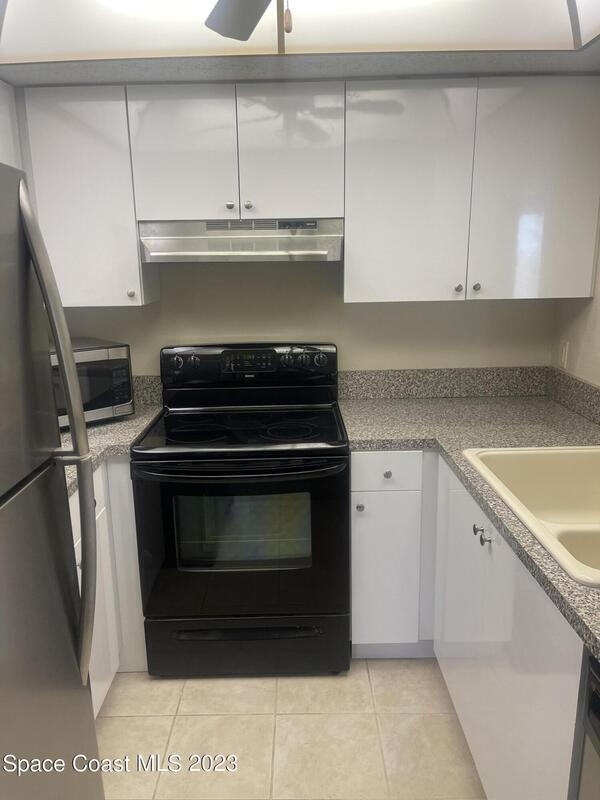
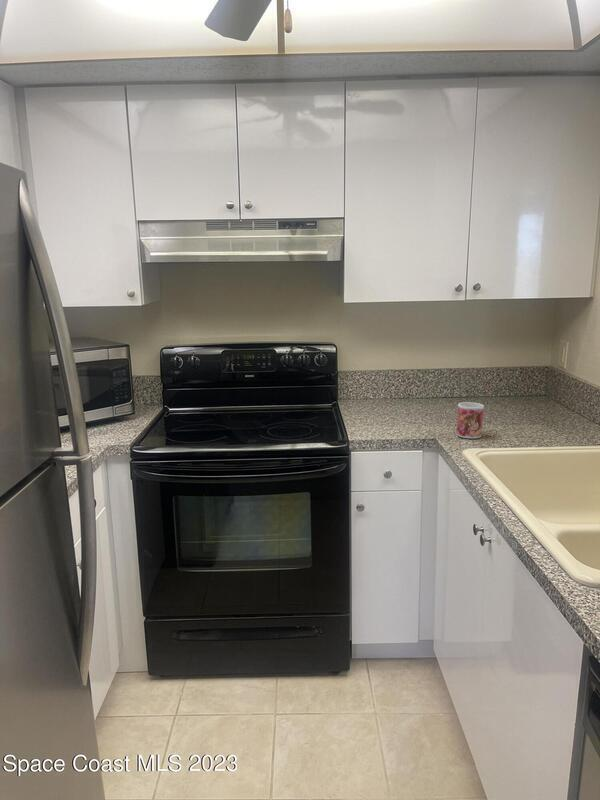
+ mug (469, 418)
